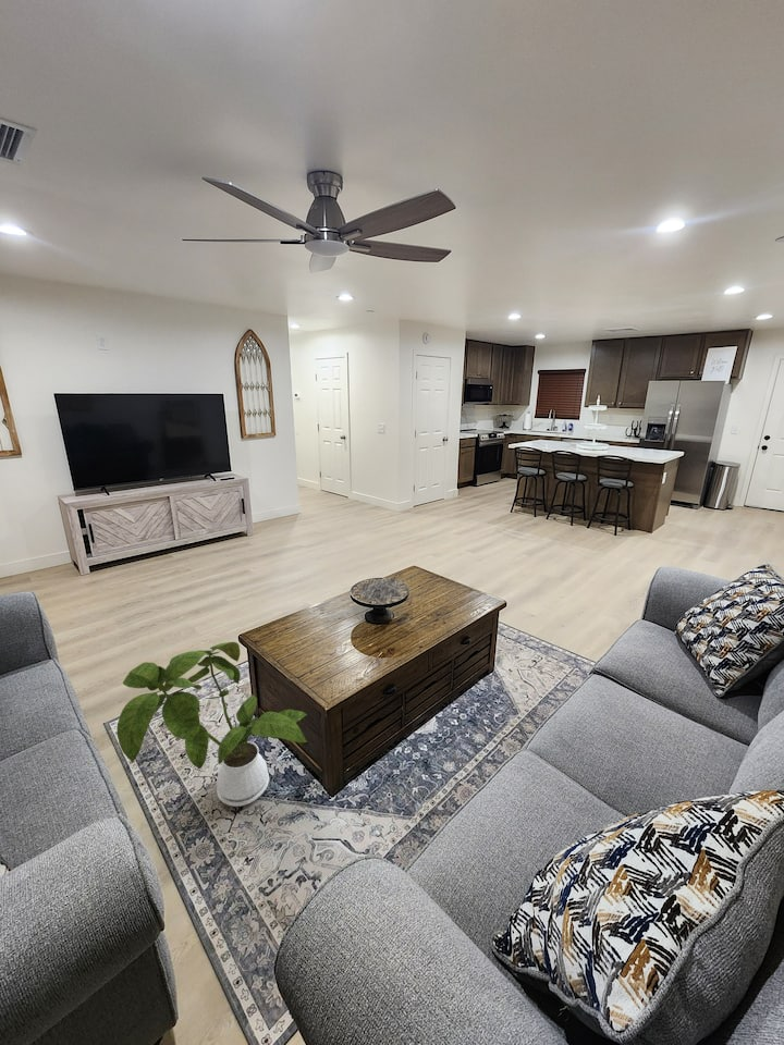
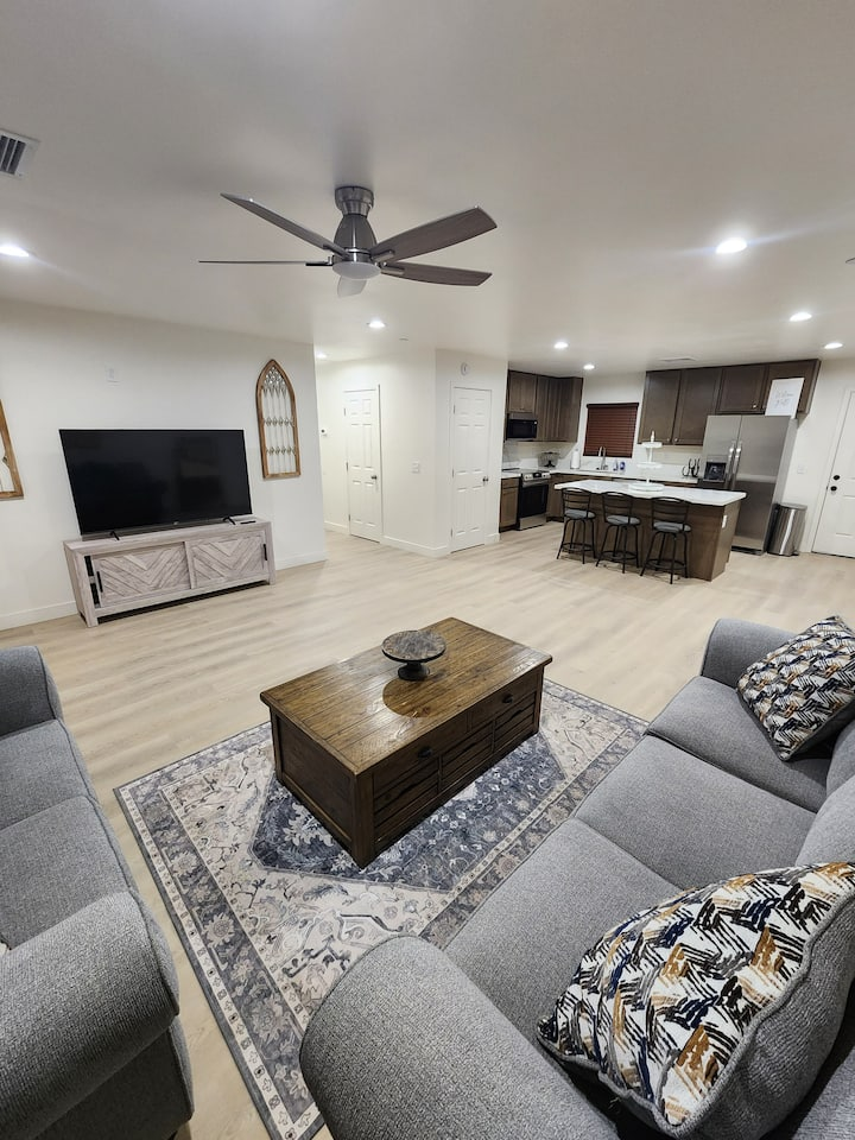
- house plant (211, 736)
